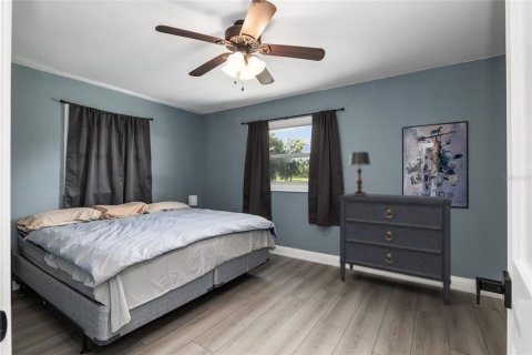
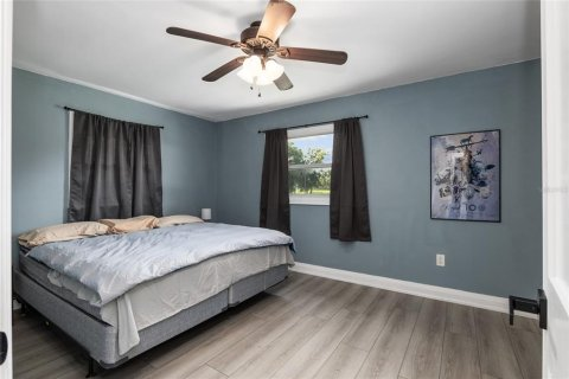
- table lamp (359, 173)
- dresser (391, 240)
